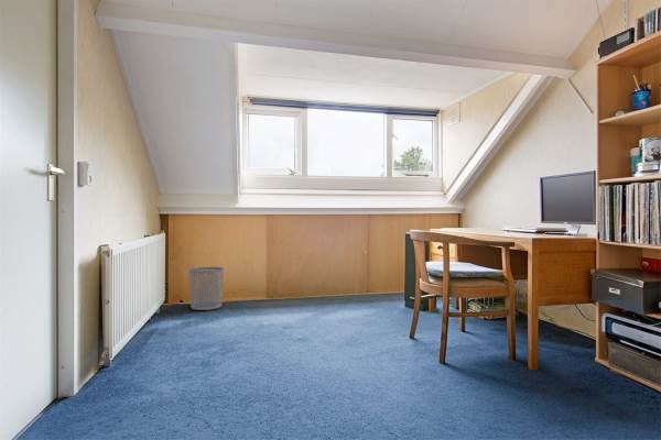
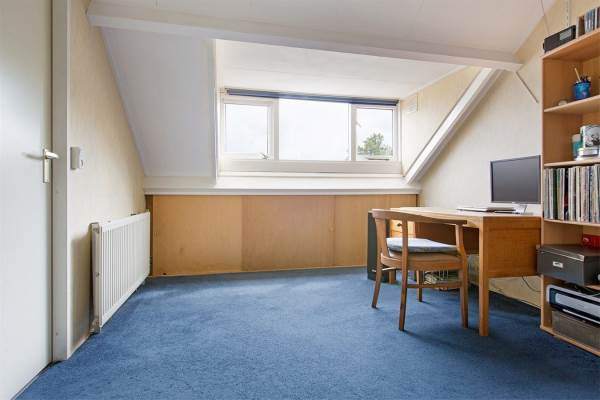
- waste bin (206, 288)
